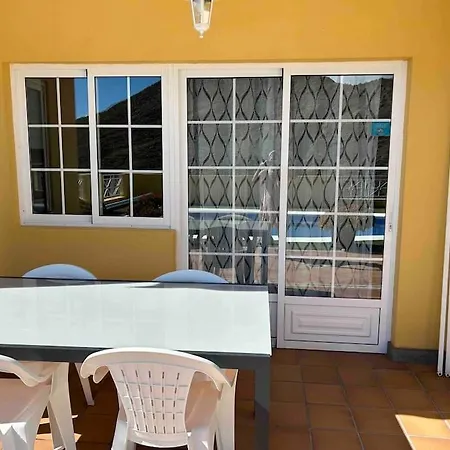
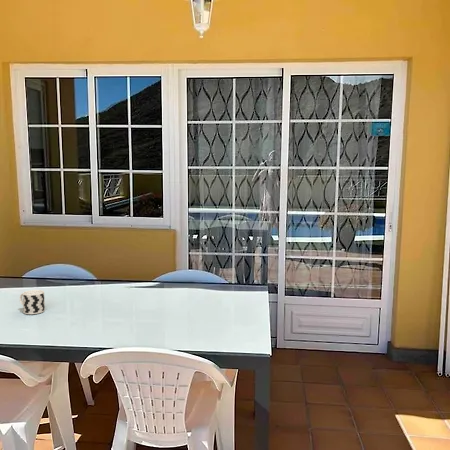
+ cup (31, 301)
